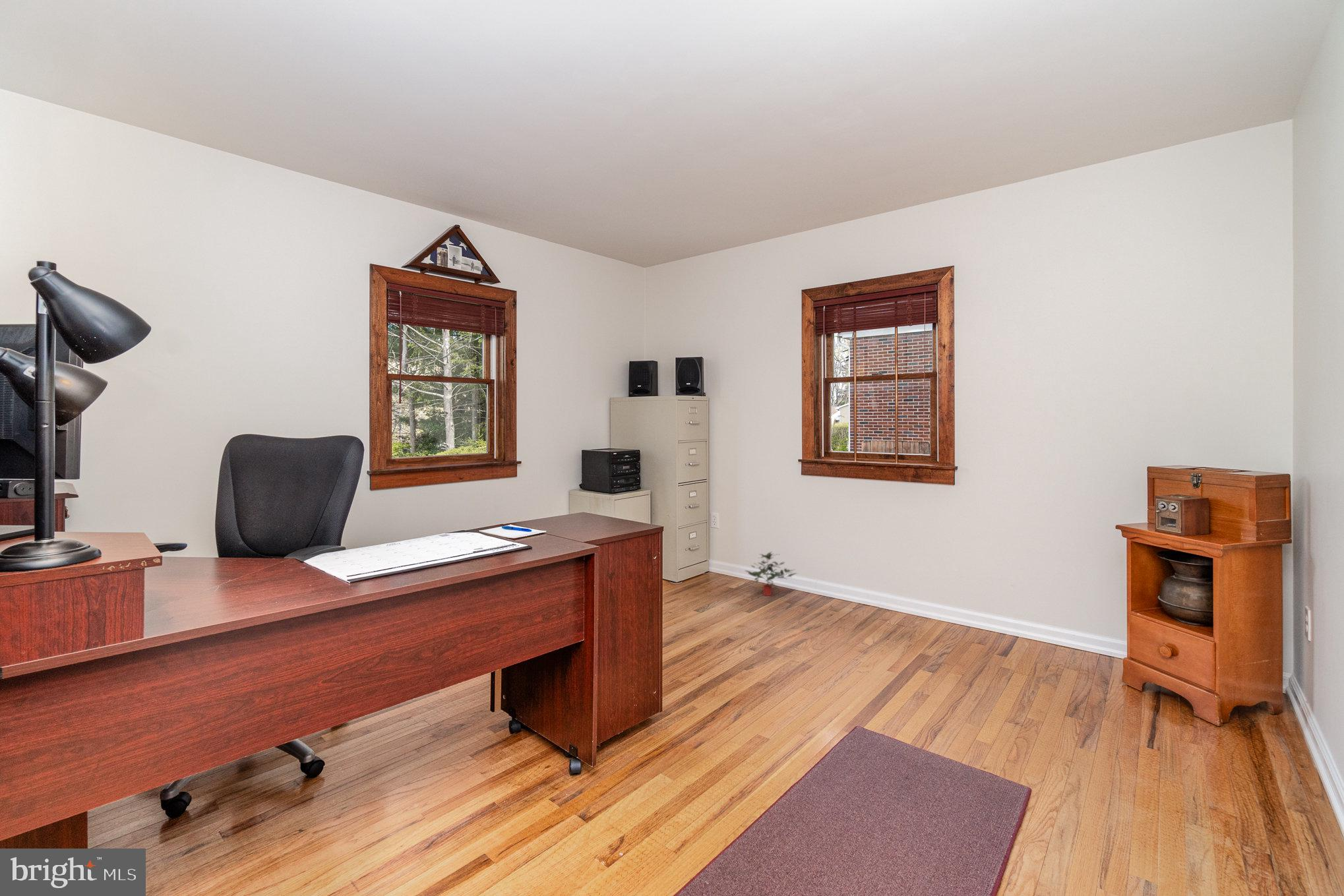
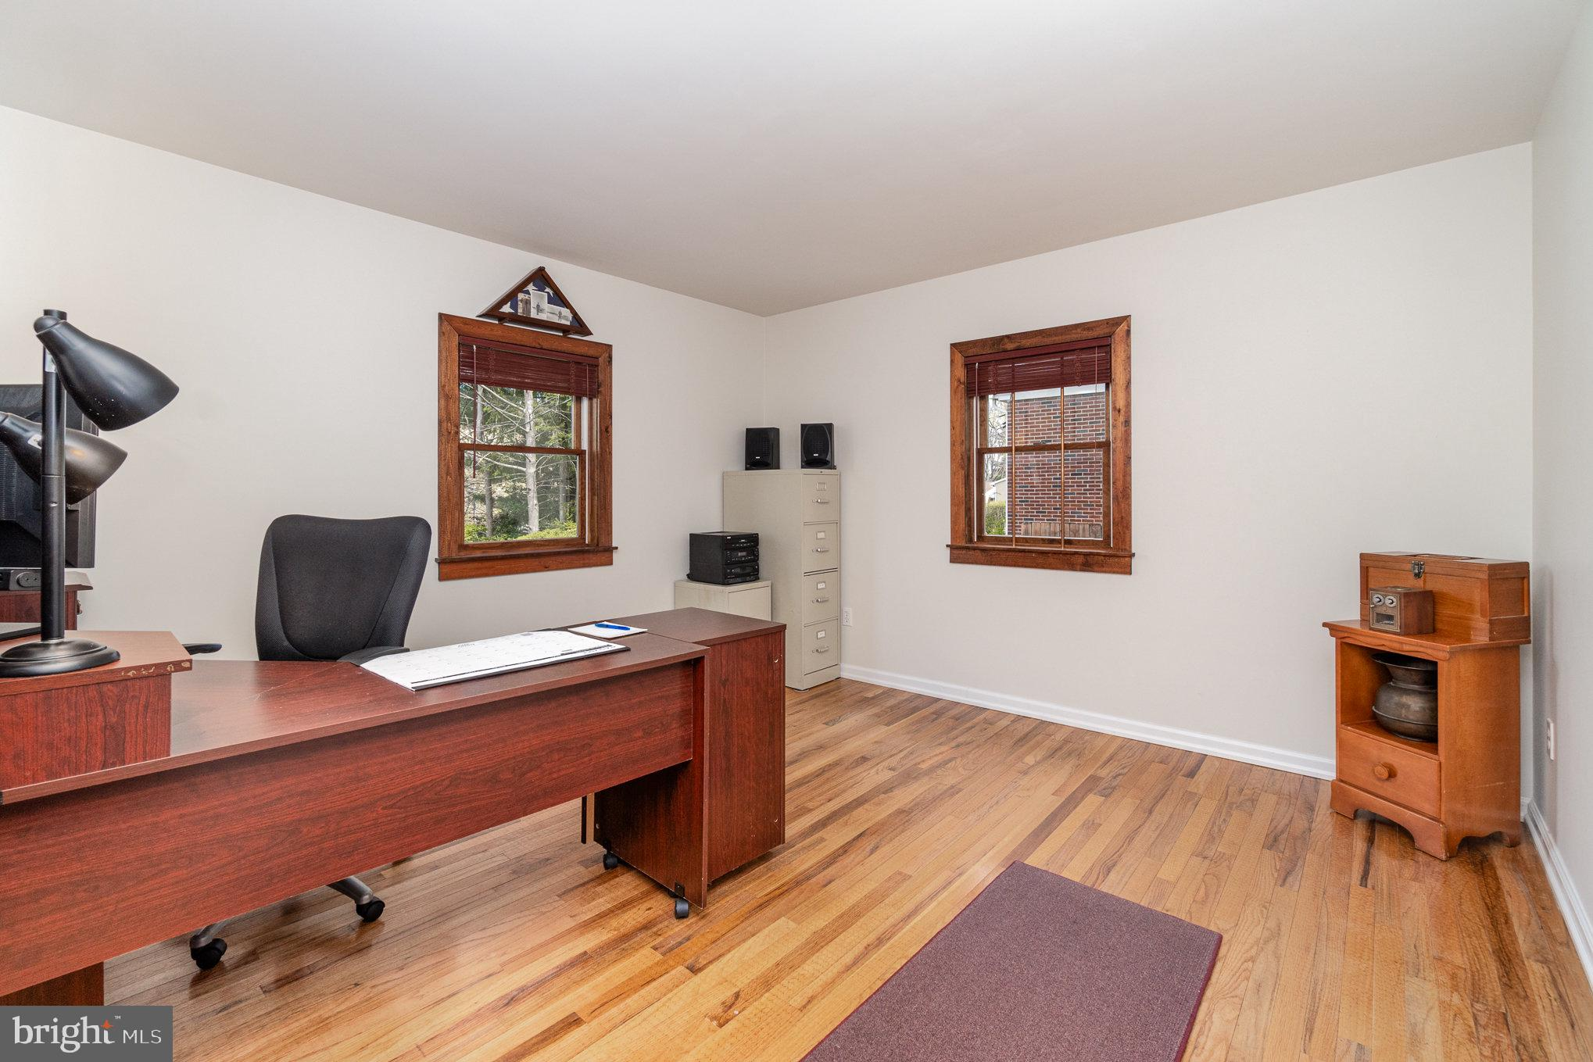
- potted plant (771, 574)
